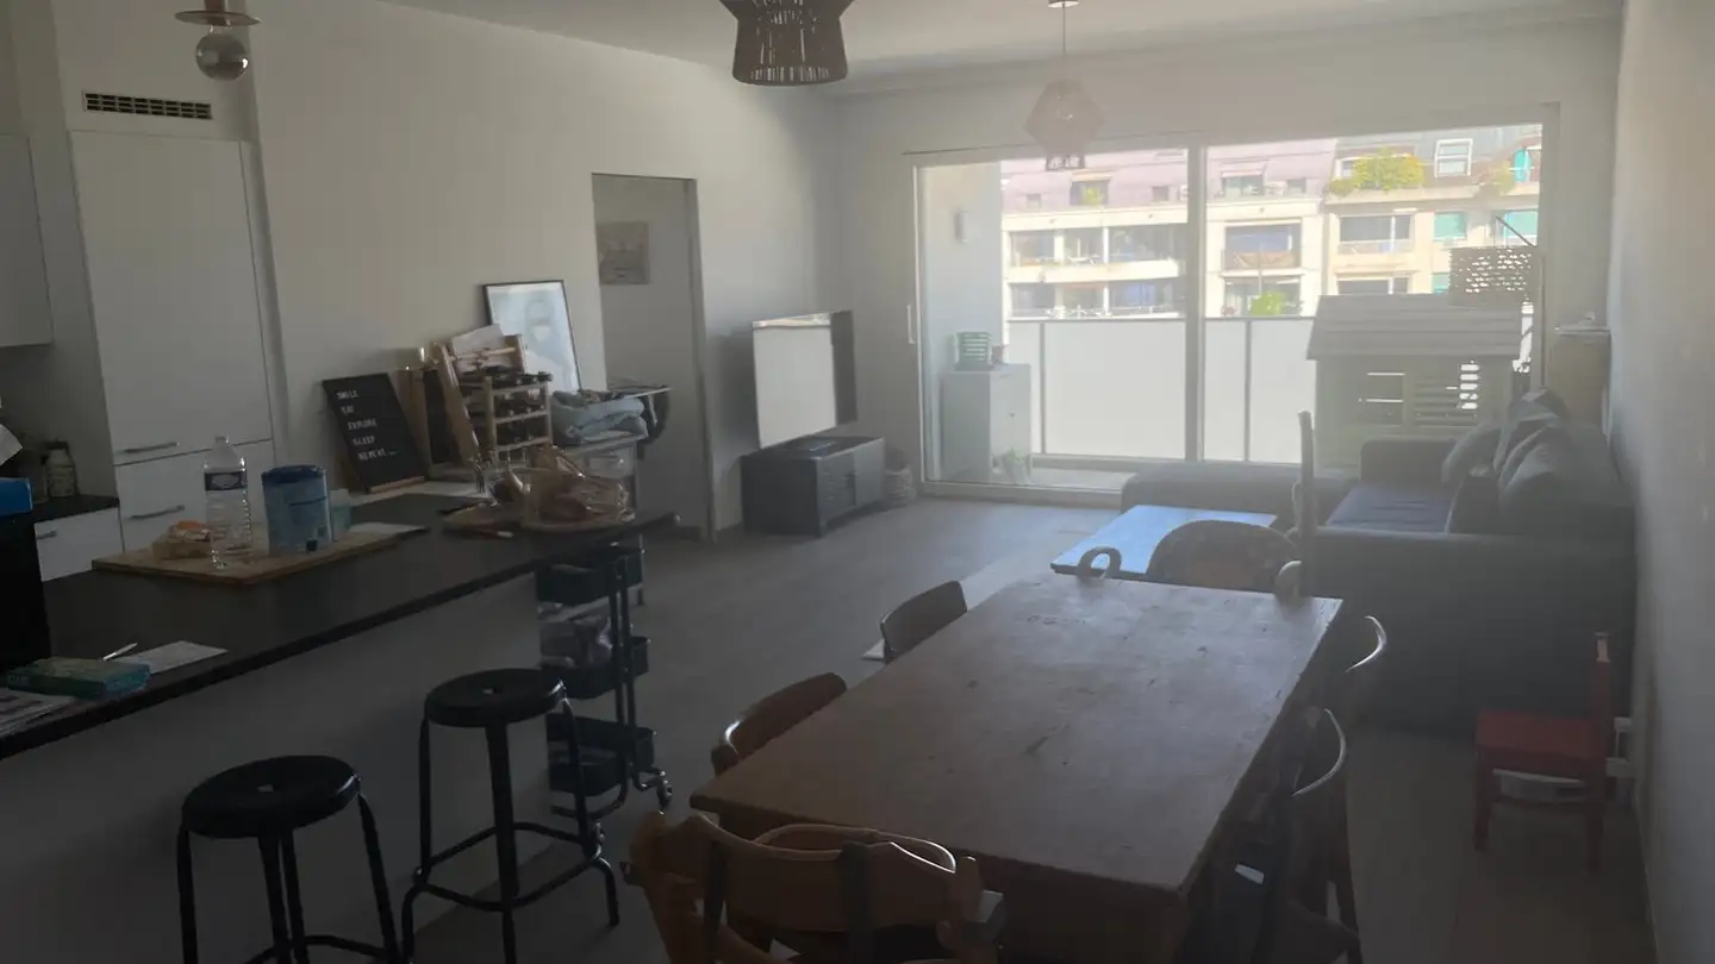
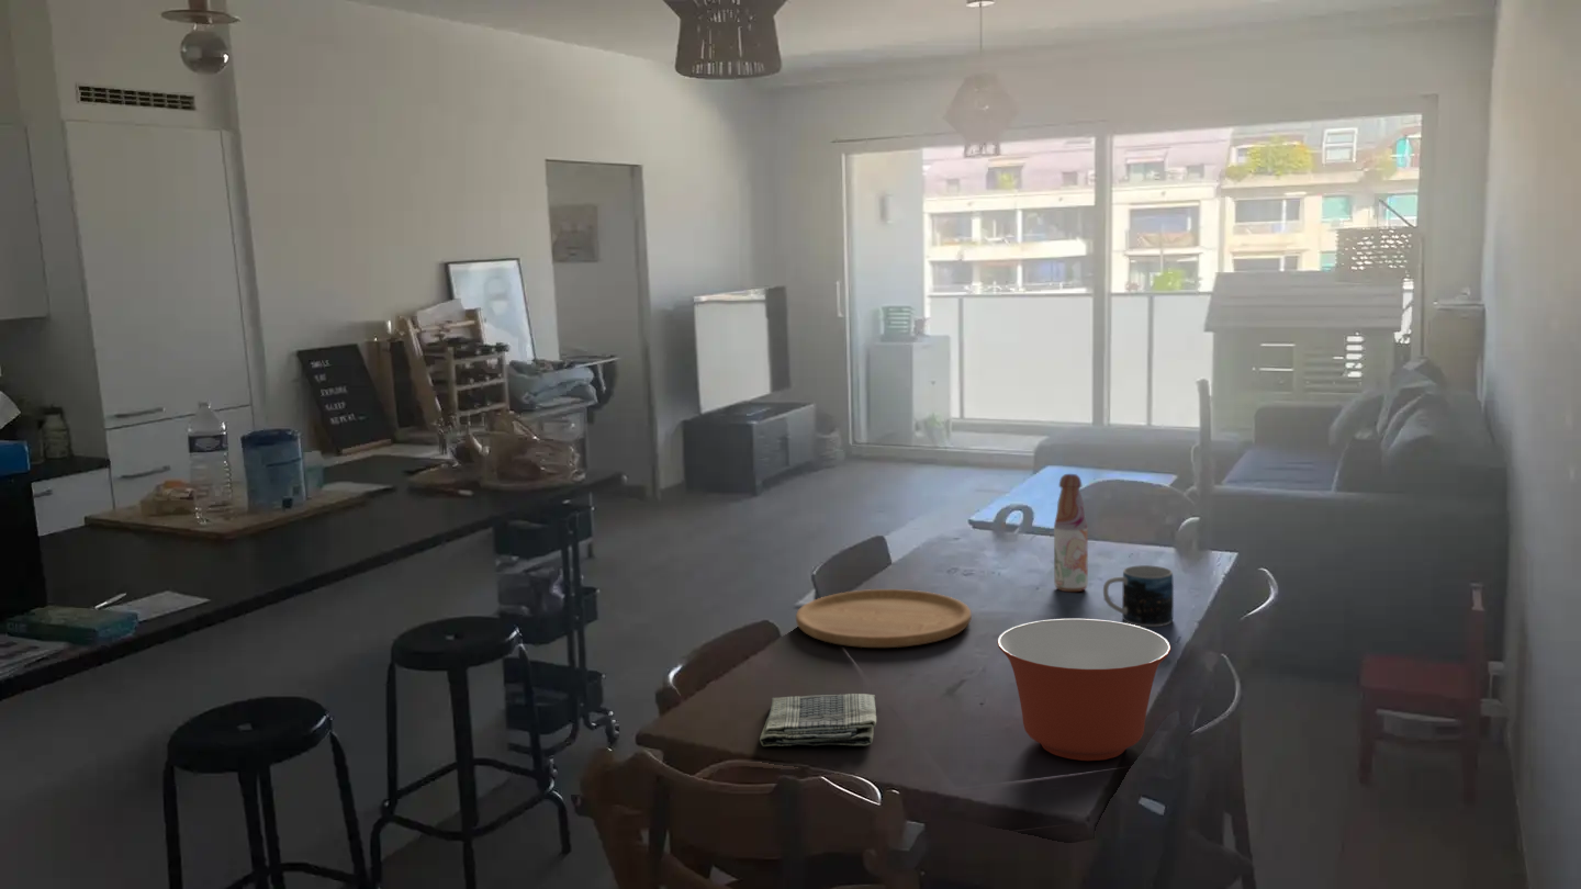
+ mixing bowl (1083, 693)
+ cutting board (883, 617)
+ mug (1136, 597)
+ bottle (1070, 531)
+ dish towel (820, 716)
